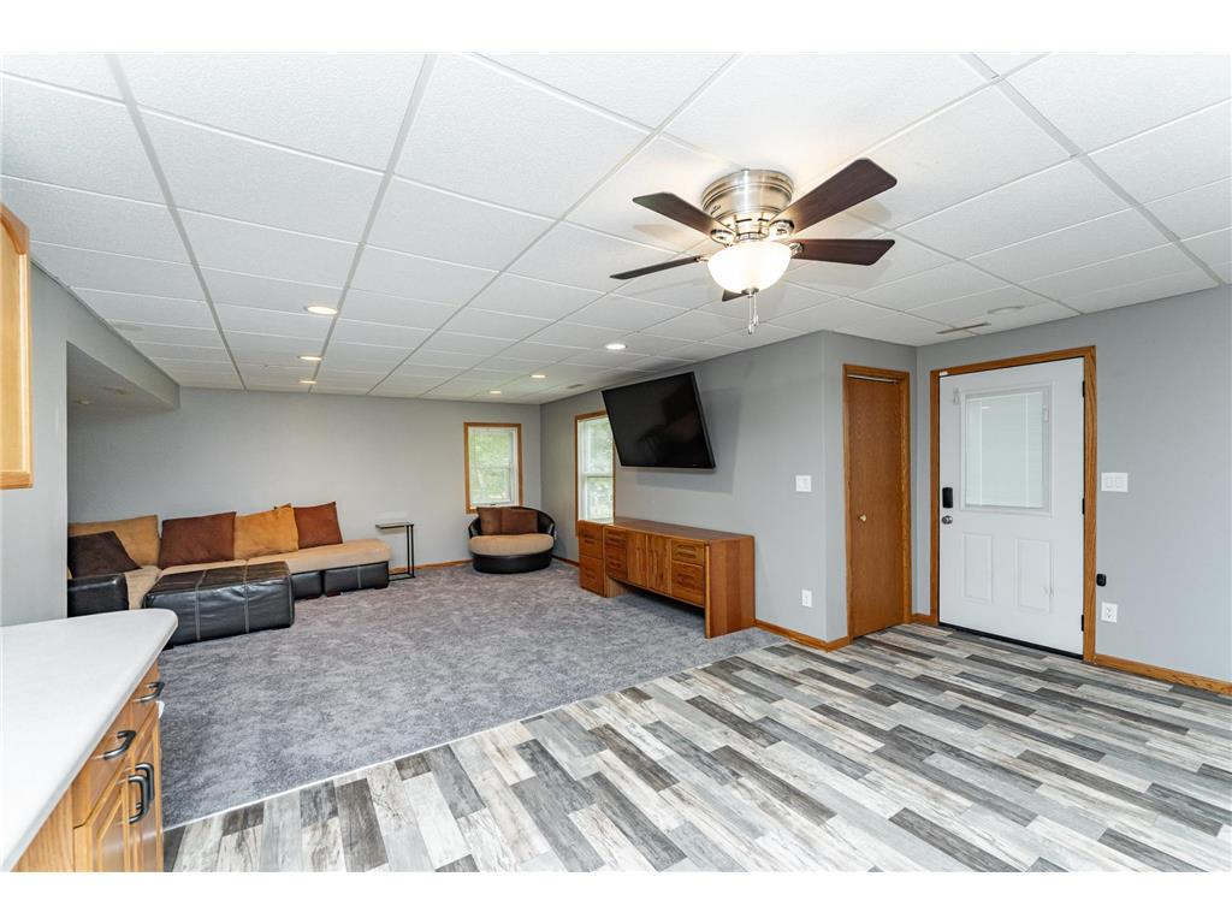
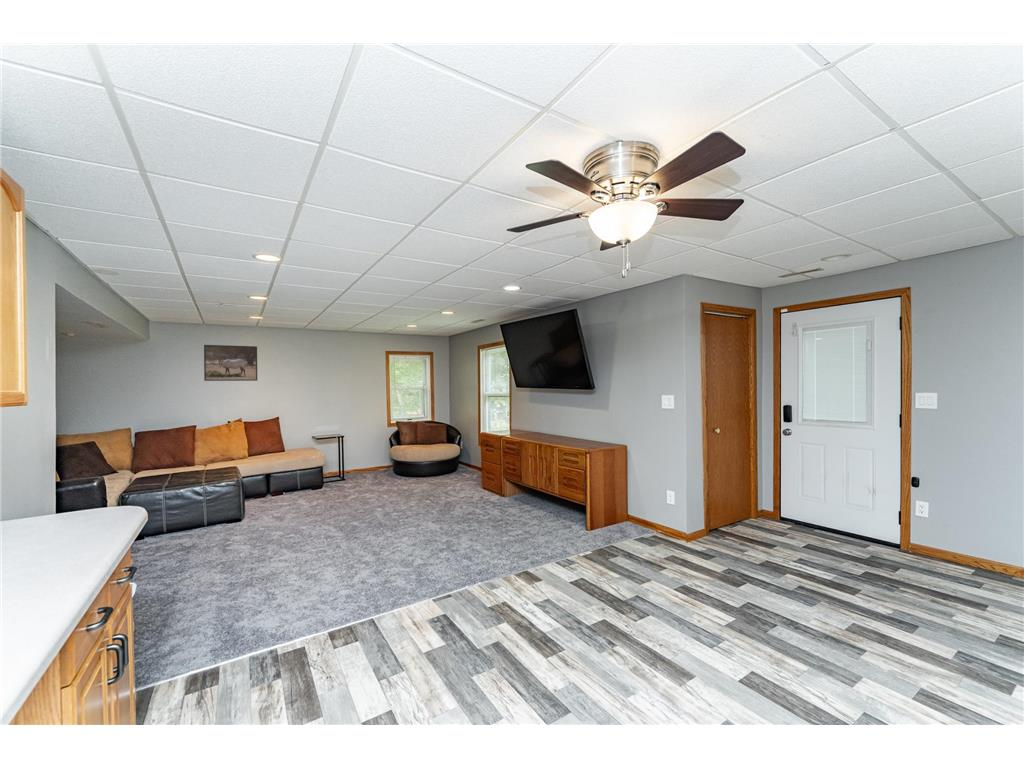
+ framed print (231, 363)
